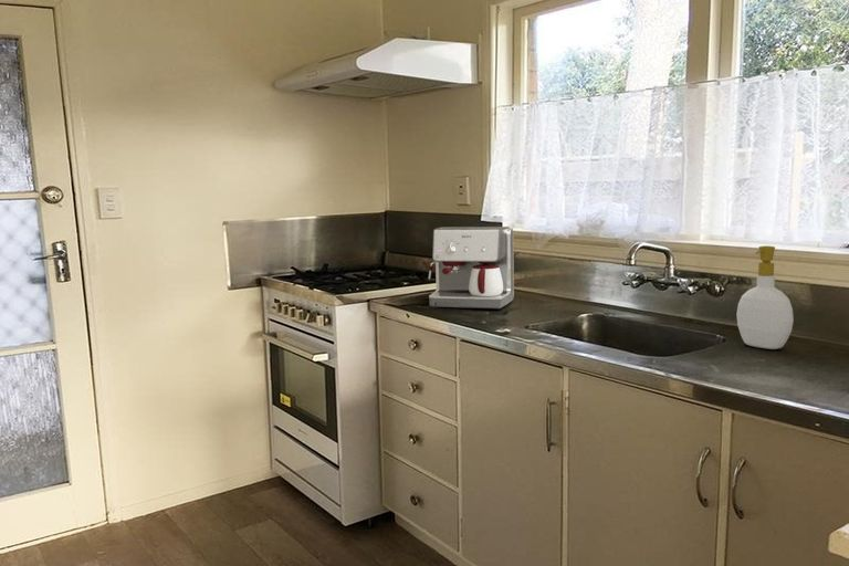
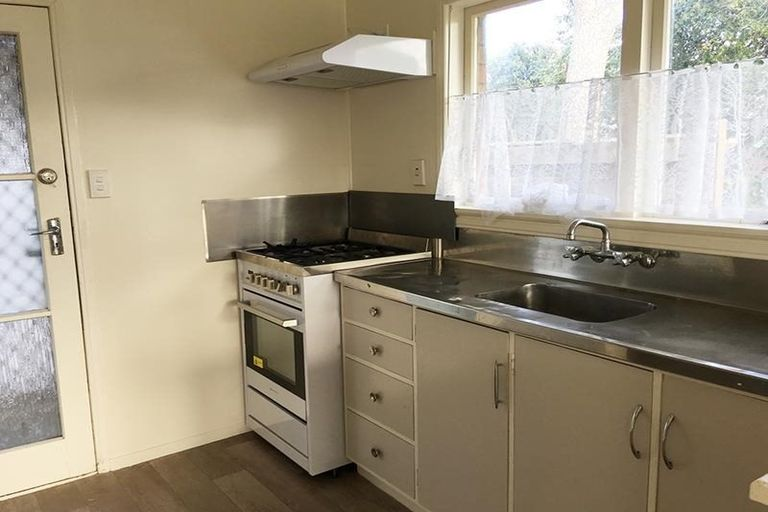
- coffee maker (470, 265)
- soap bottle (764, 296)
